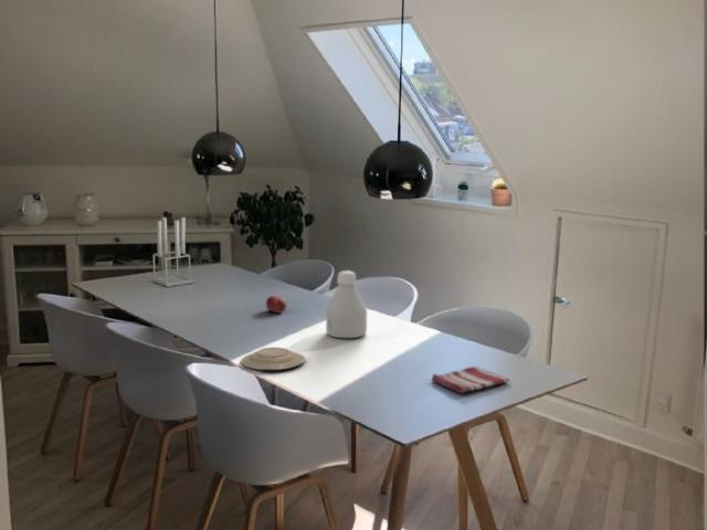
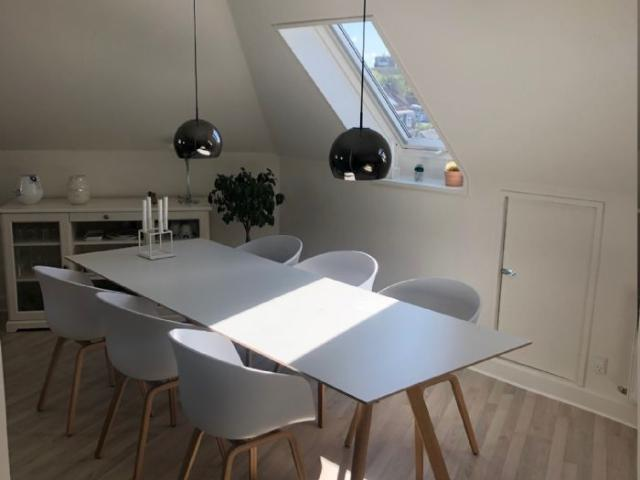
- bottle (347, 303)
- fruit (275, 303)
- plate (273, 356)
- dish towel (469, 379)
